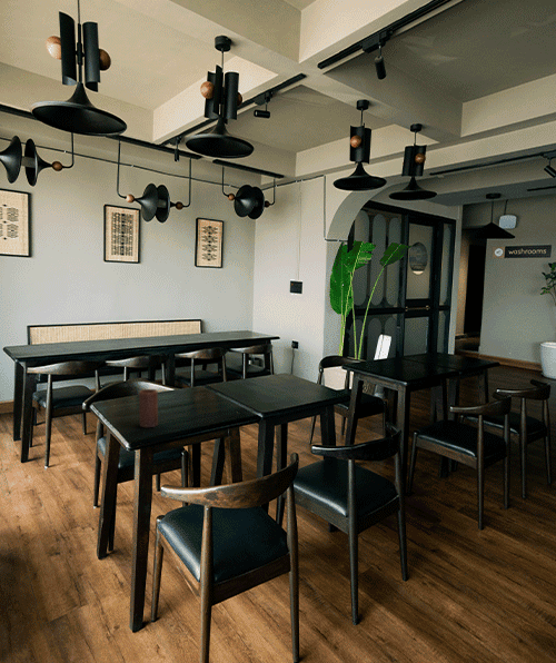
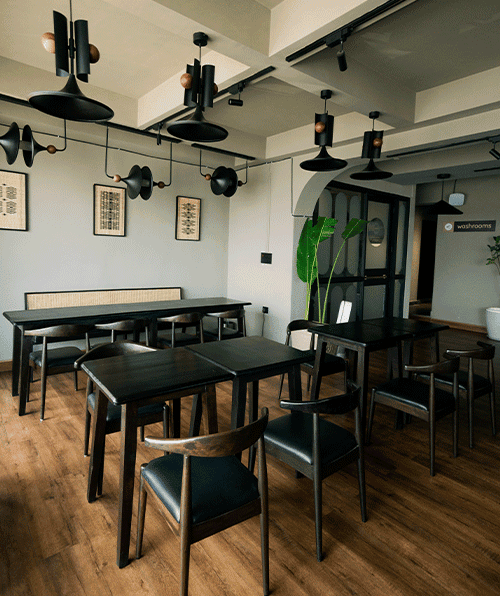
- candle (148, 407)
